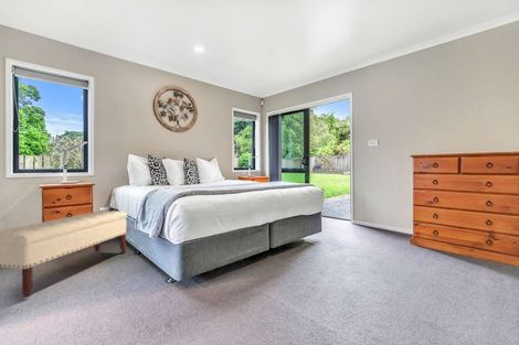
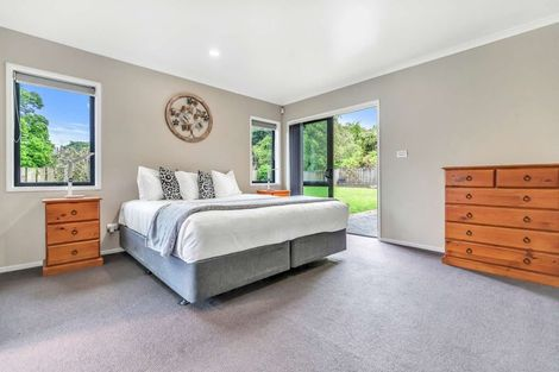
- bench (70, 244)
